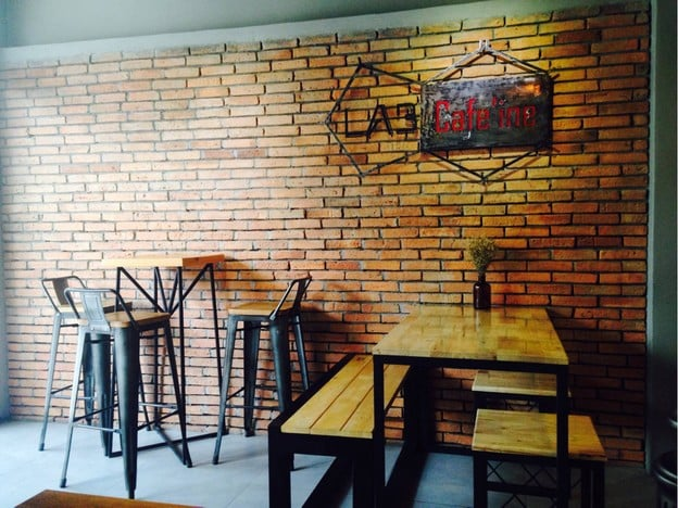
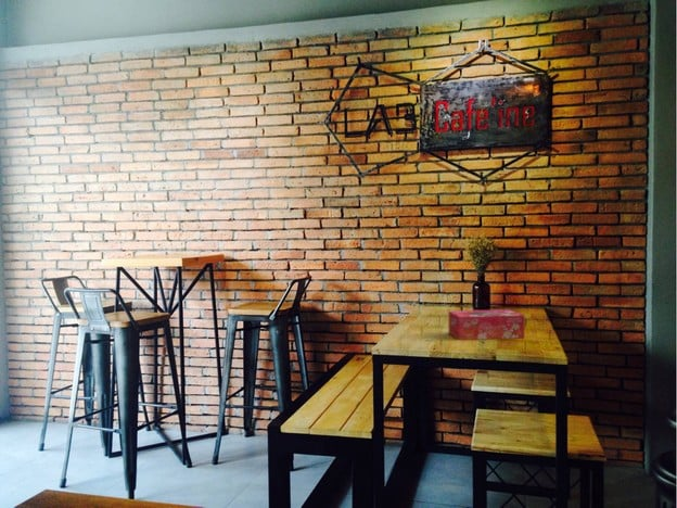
+ tissue box (485, 323)
